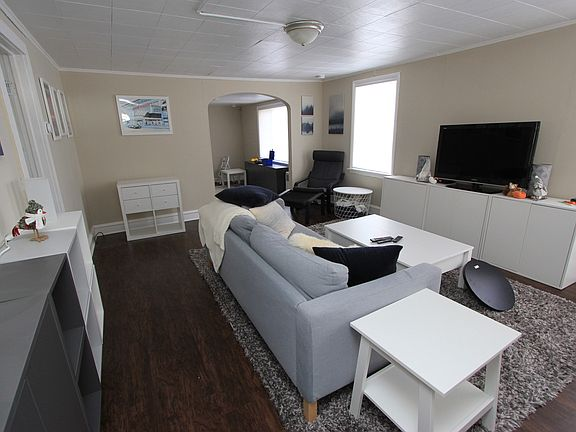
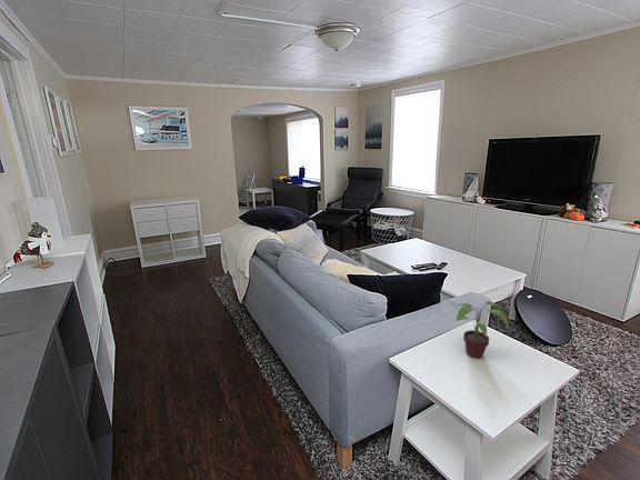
+ potted plant (477, 330)
